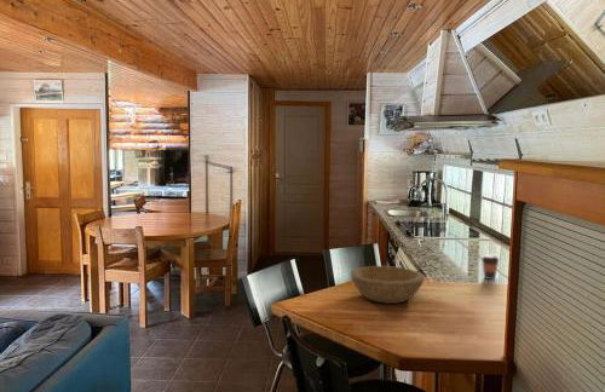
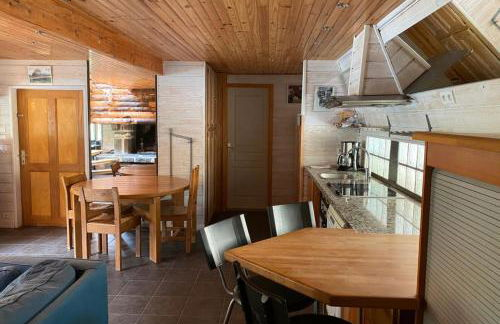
- bowl (386, 284)
- coffee cup (489, 266)
